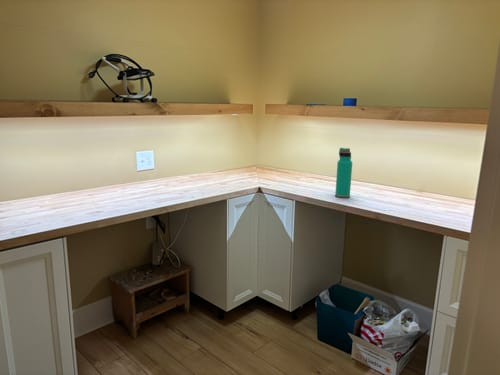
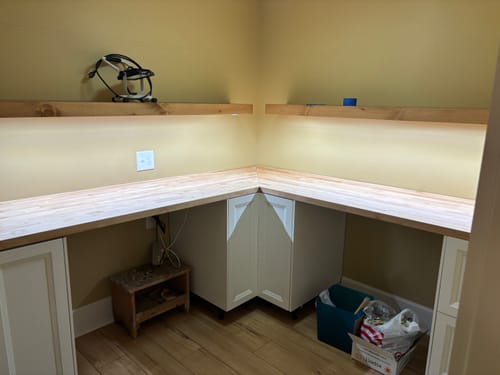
- water bottle (344, 172)
